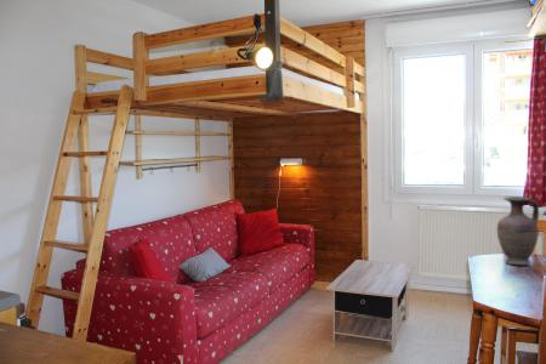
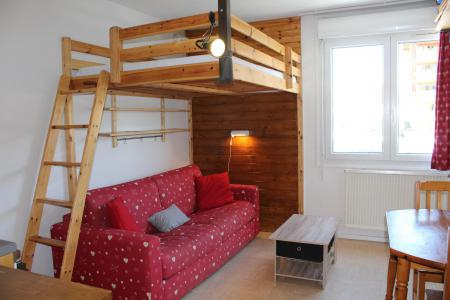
- vase (517, 231)
